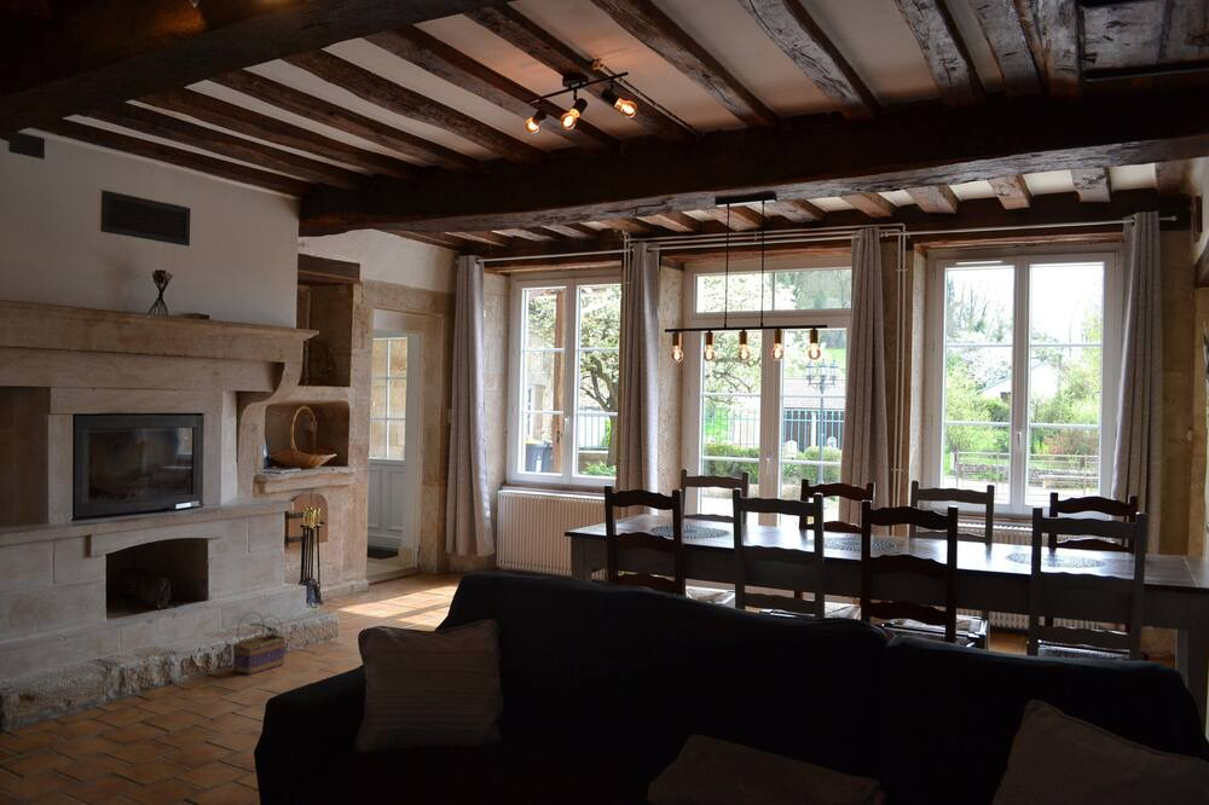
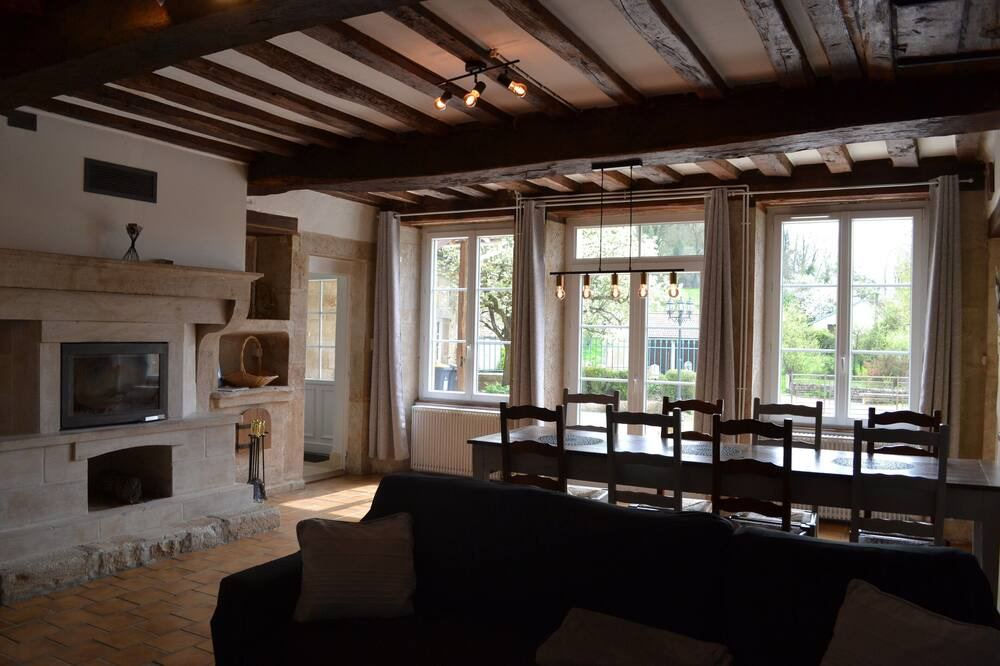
- basket (259, 641)
